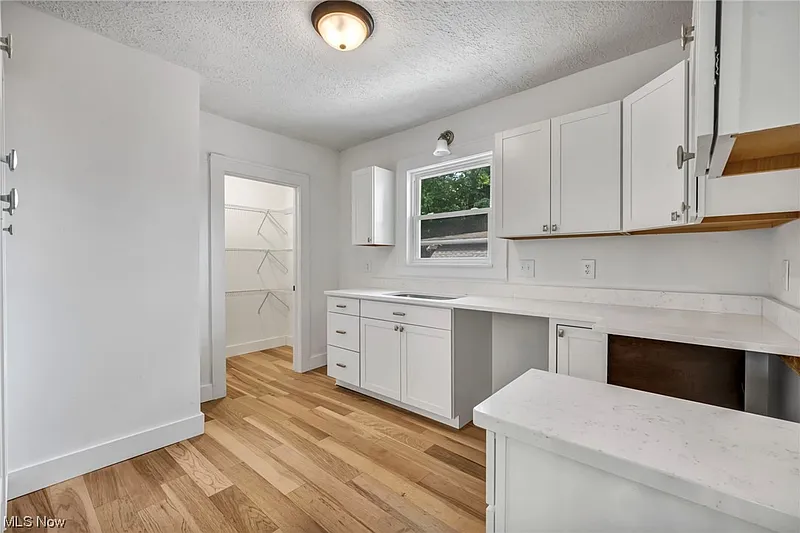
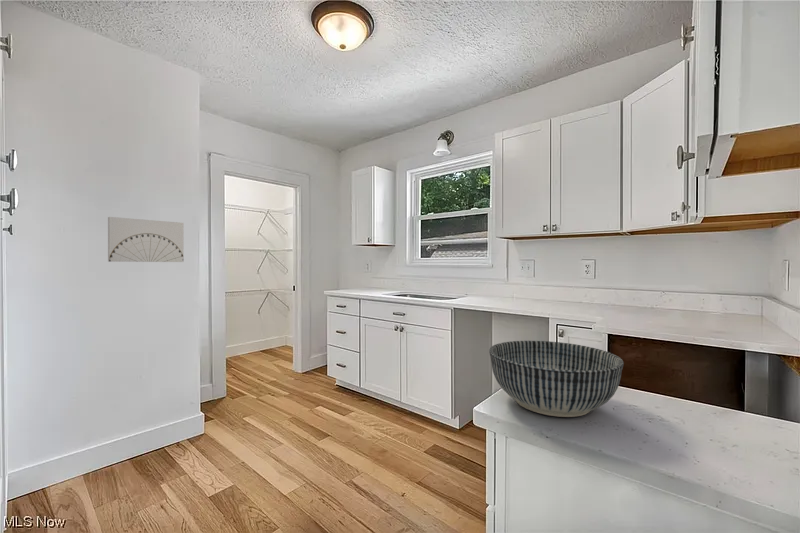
+ wall art (148, 241)
+ bowl (551, 377)
